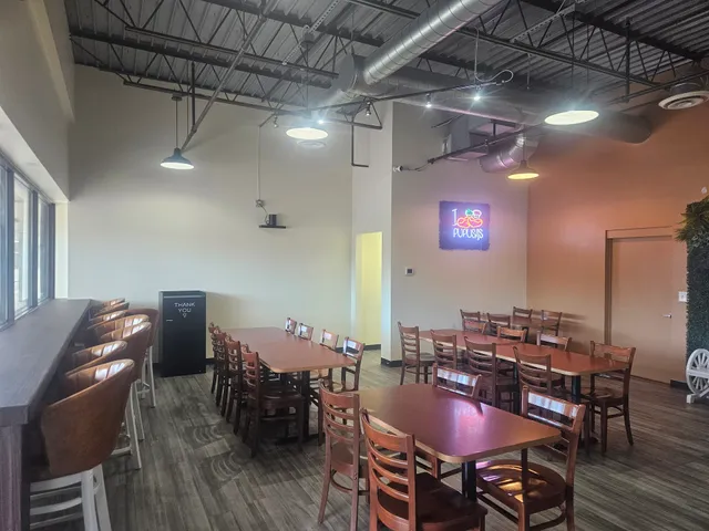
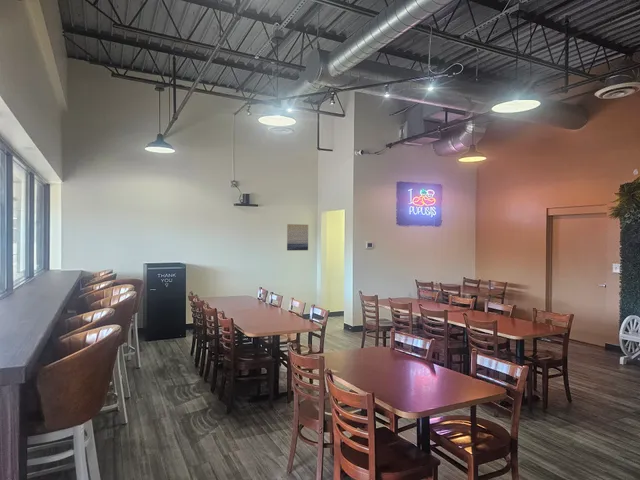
+ wall art (297, 237)
